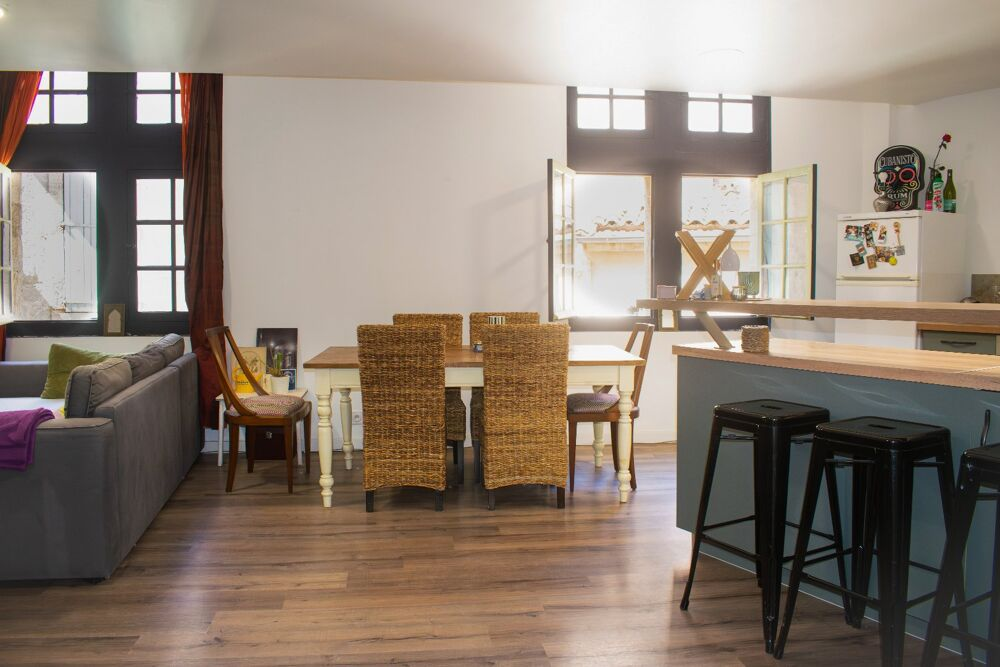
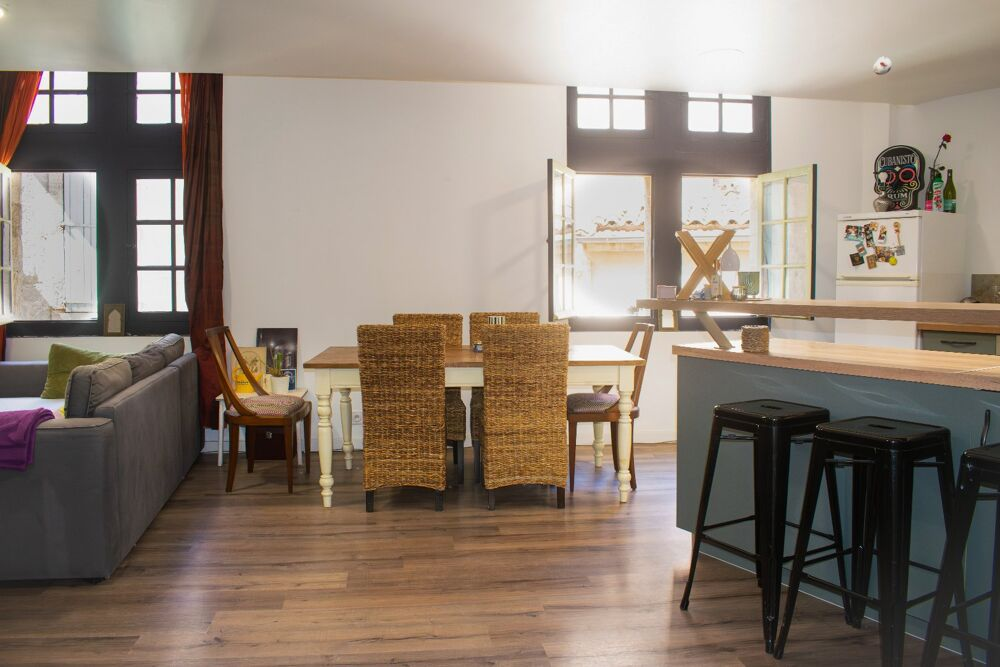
+ smoke detector (882, 65)
